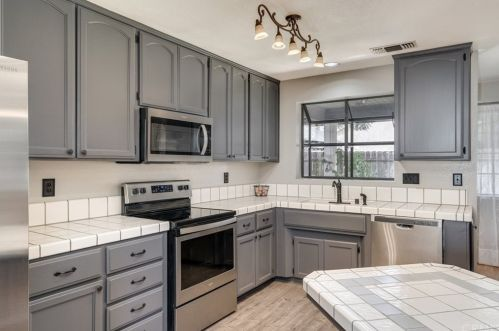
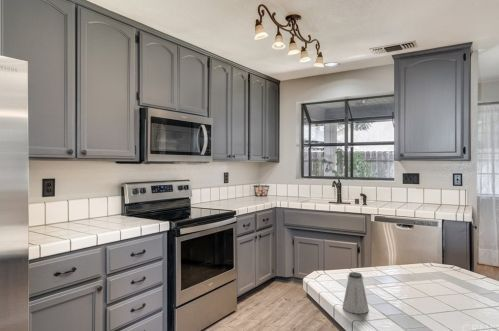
+ saltshaker (355, 291)
